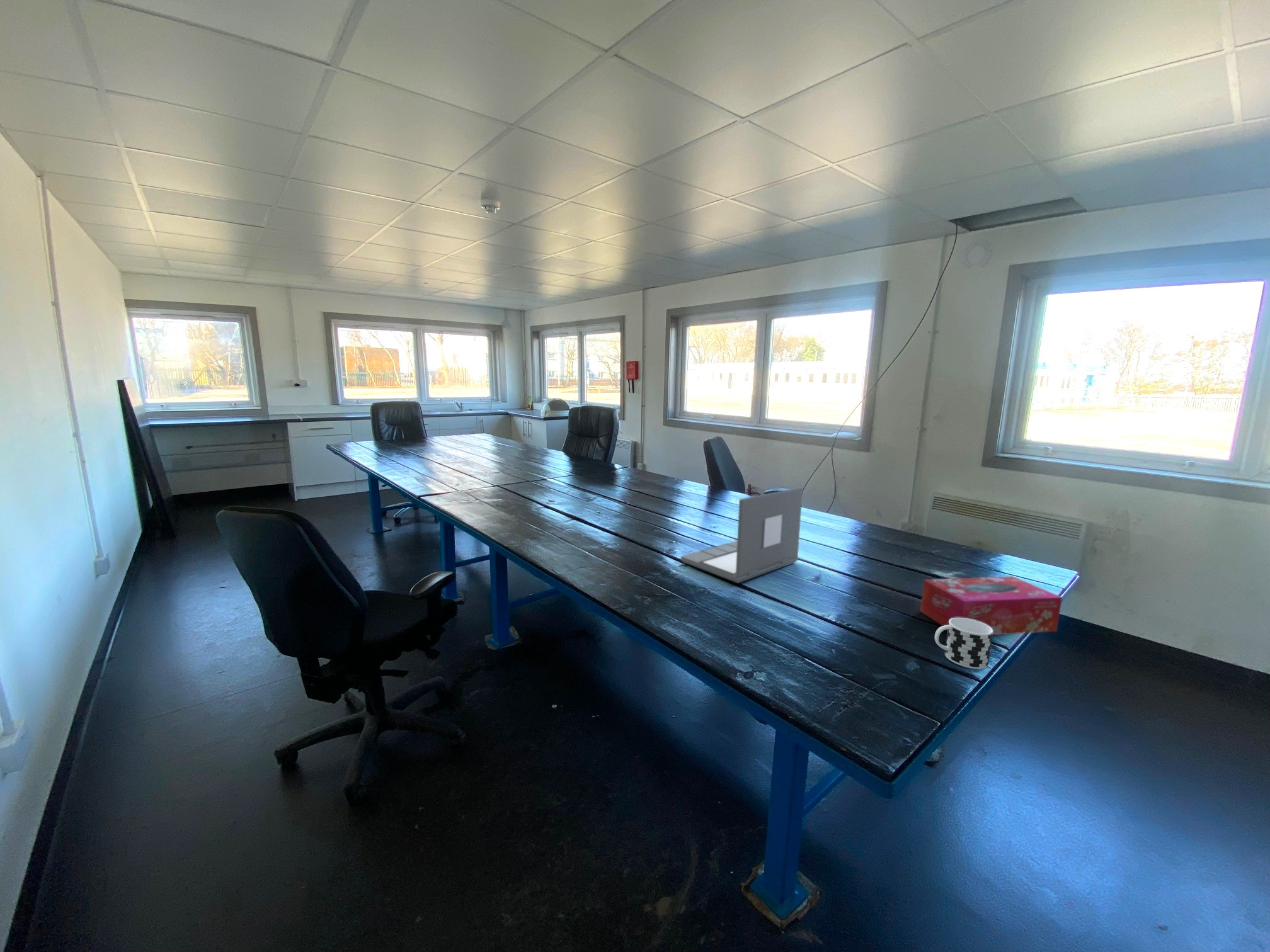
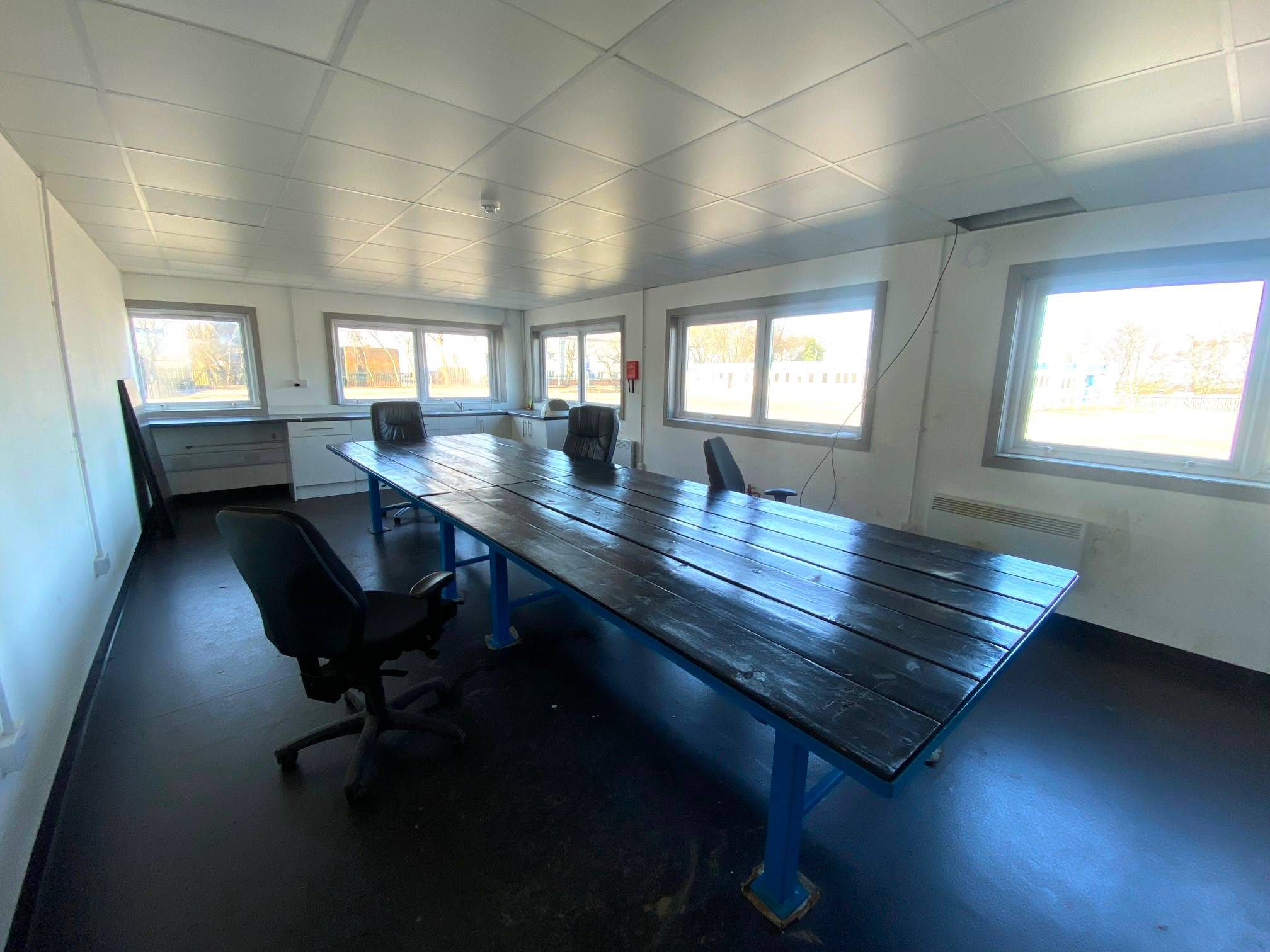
- tissue box (988, 604)
- laptop (741, 525)
- cup (961, 642)
